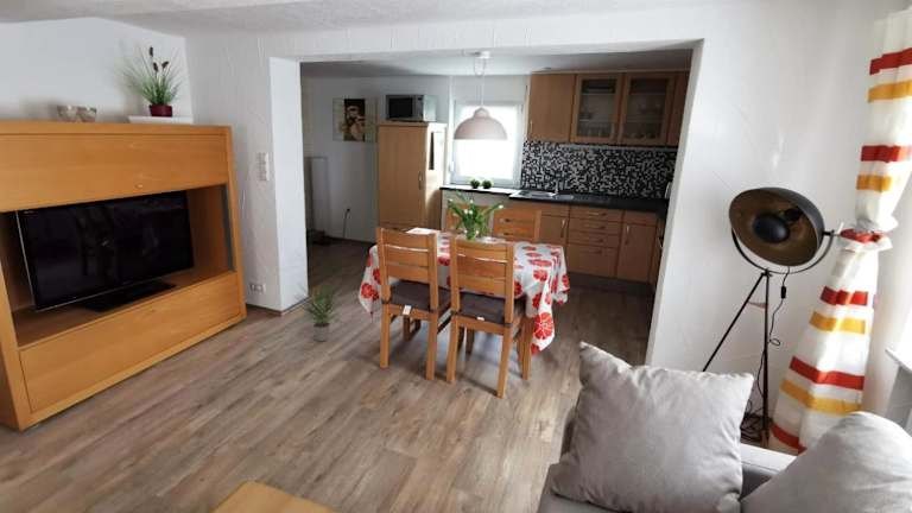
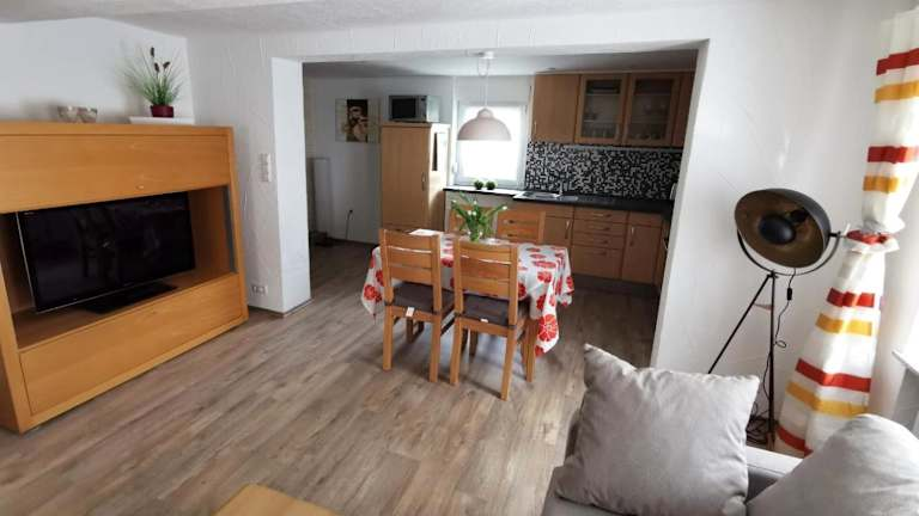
- potted plant (319, 310)
